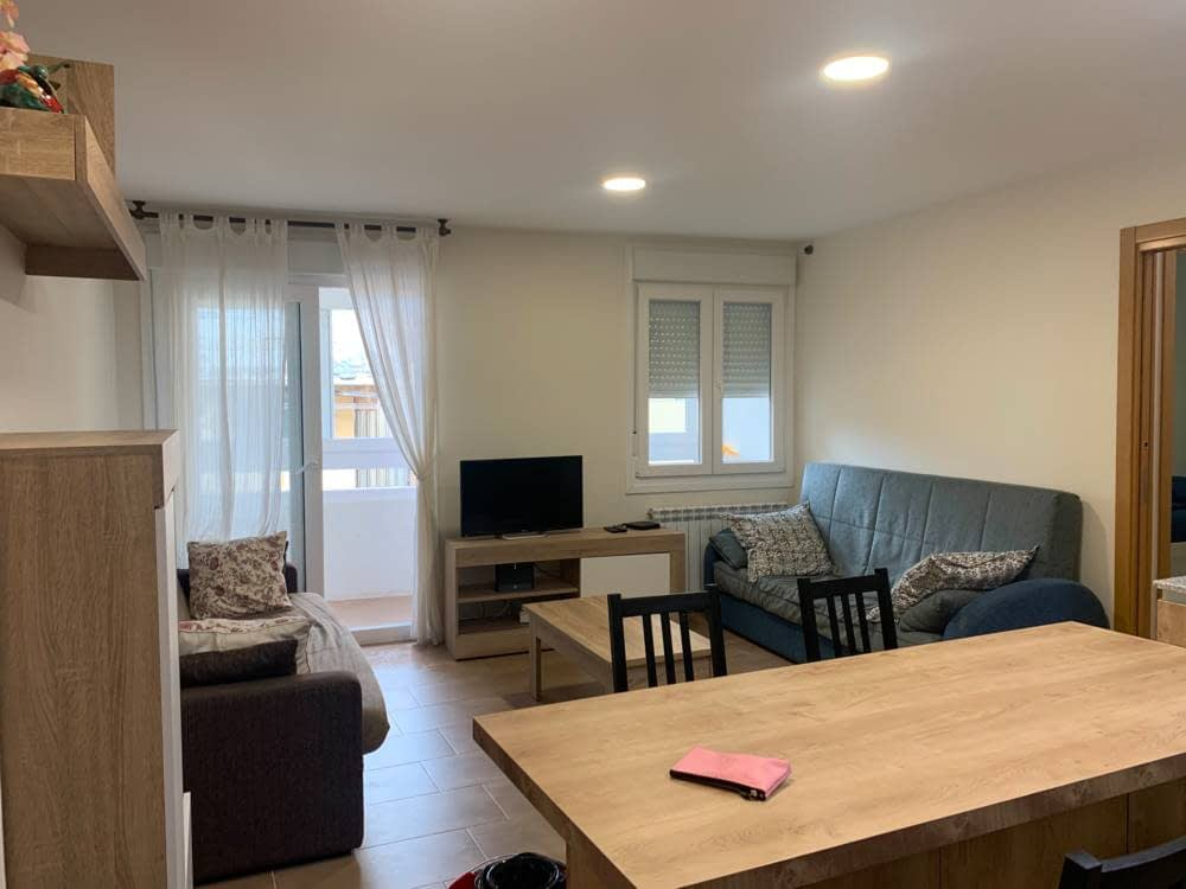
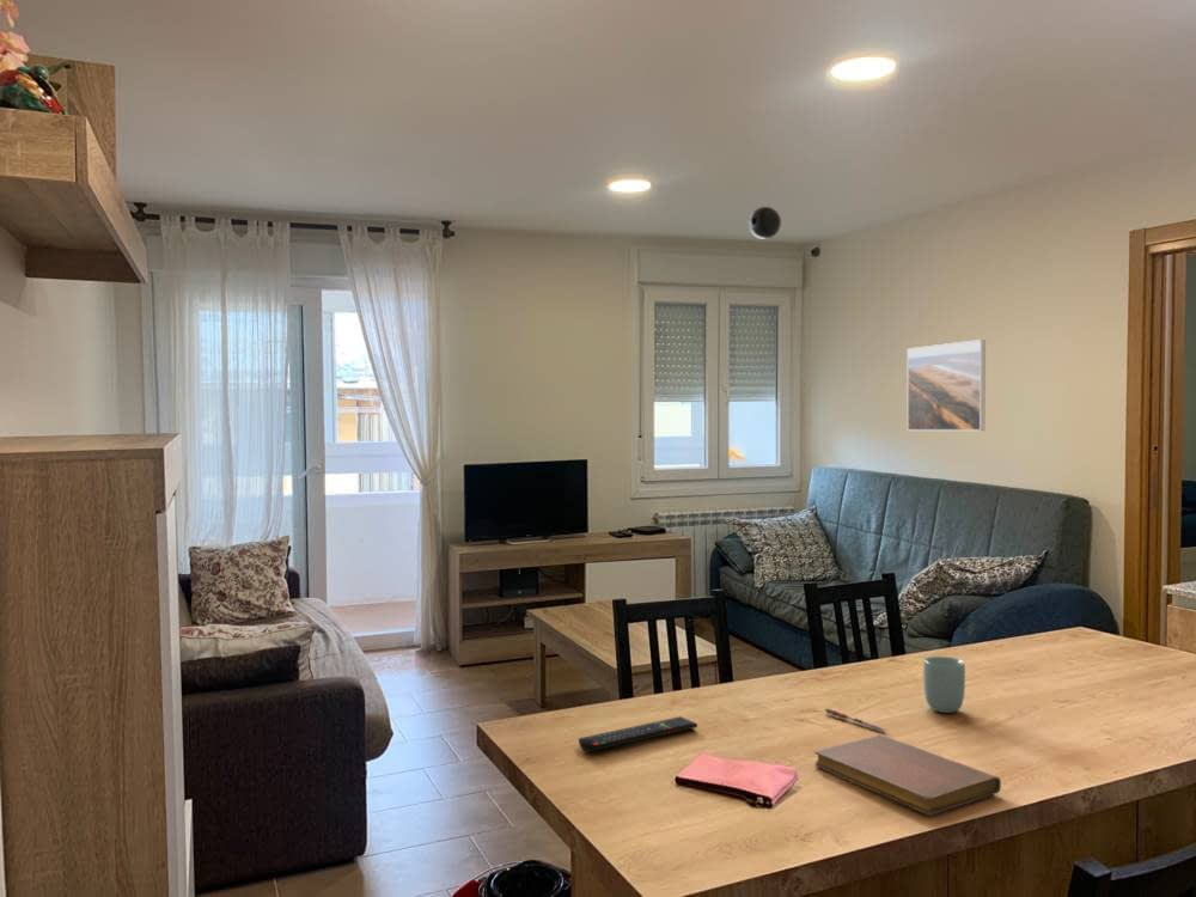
+ pen (854, 719)
+ remote control (637, 734)
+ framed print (944, 388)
+ notebook (903, 770)
+ cup (944, 685)
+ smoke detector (764, 222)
